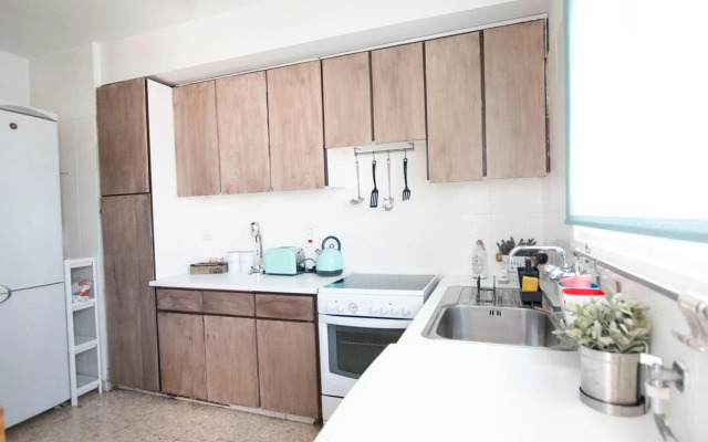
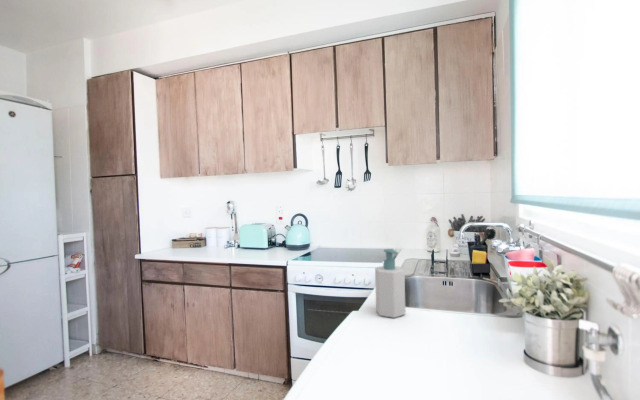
+ soap bottle (389, 281)
